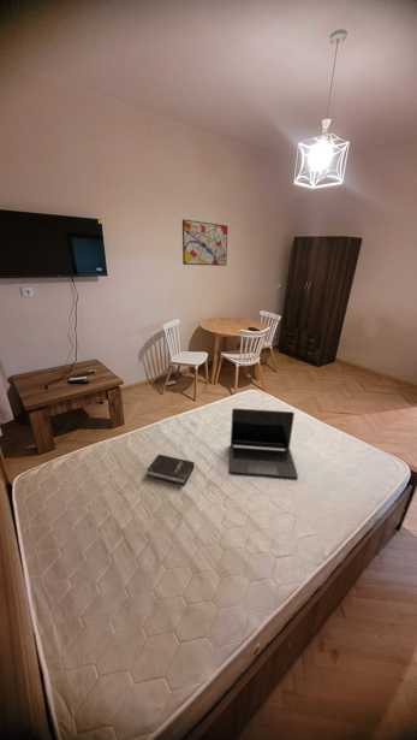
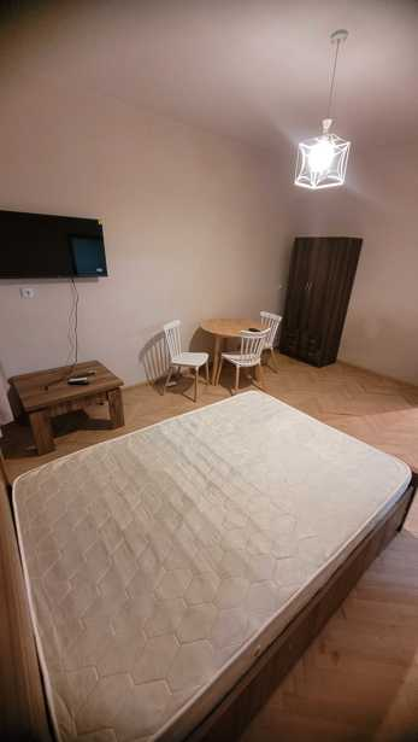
- wall art (205, 244)
- laptop (262, 440)
- hardback book (171, 468)
